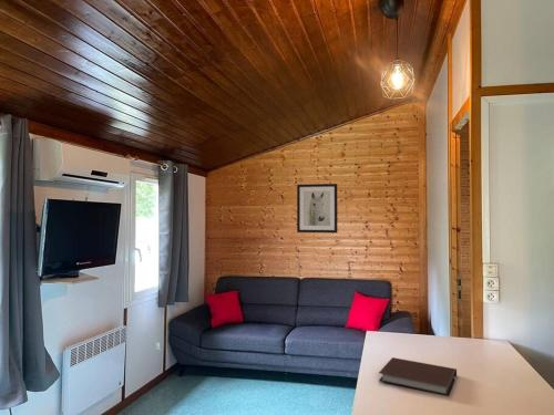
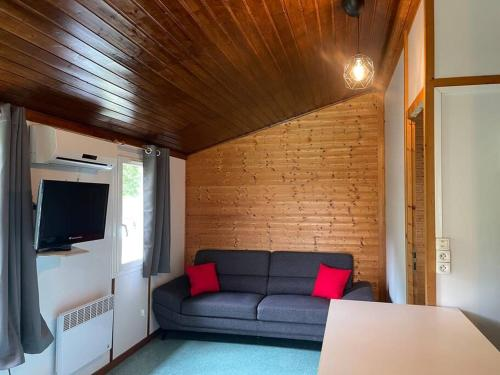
- notebook (418, 374)
- wall art (317, 208)
